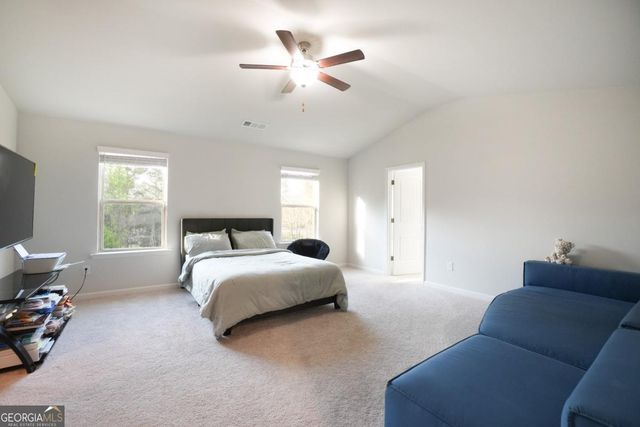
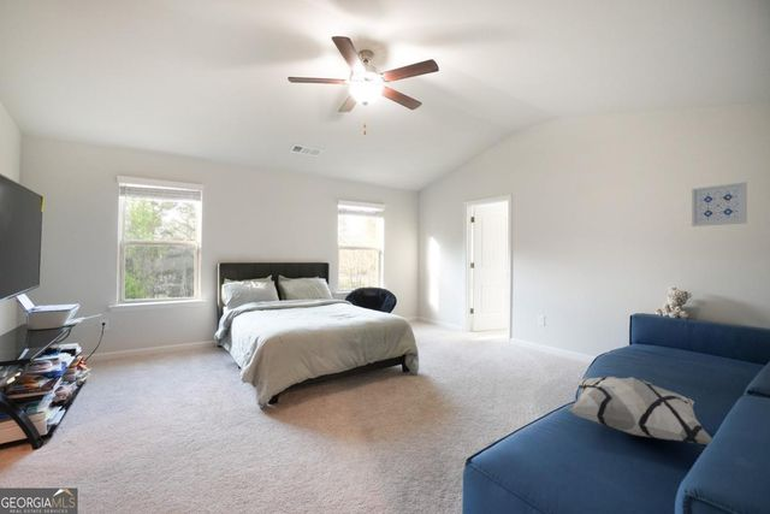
+ wall art (717, 205)
+ decorative pillow (633, 406)
